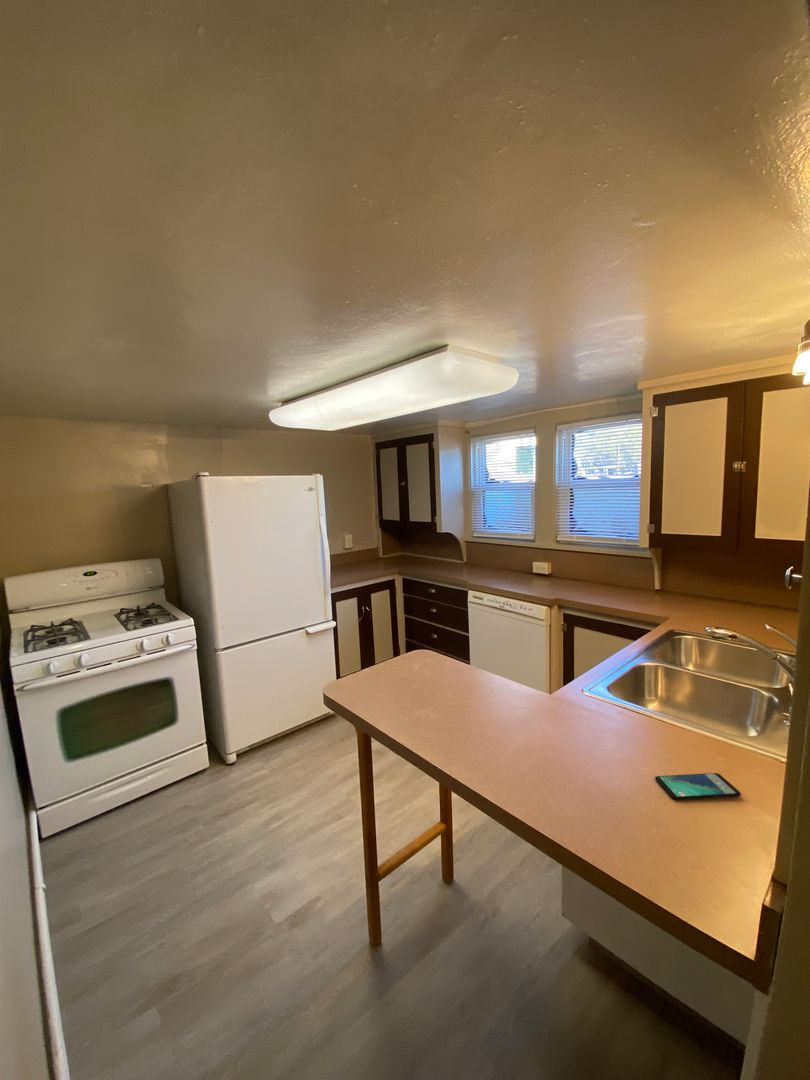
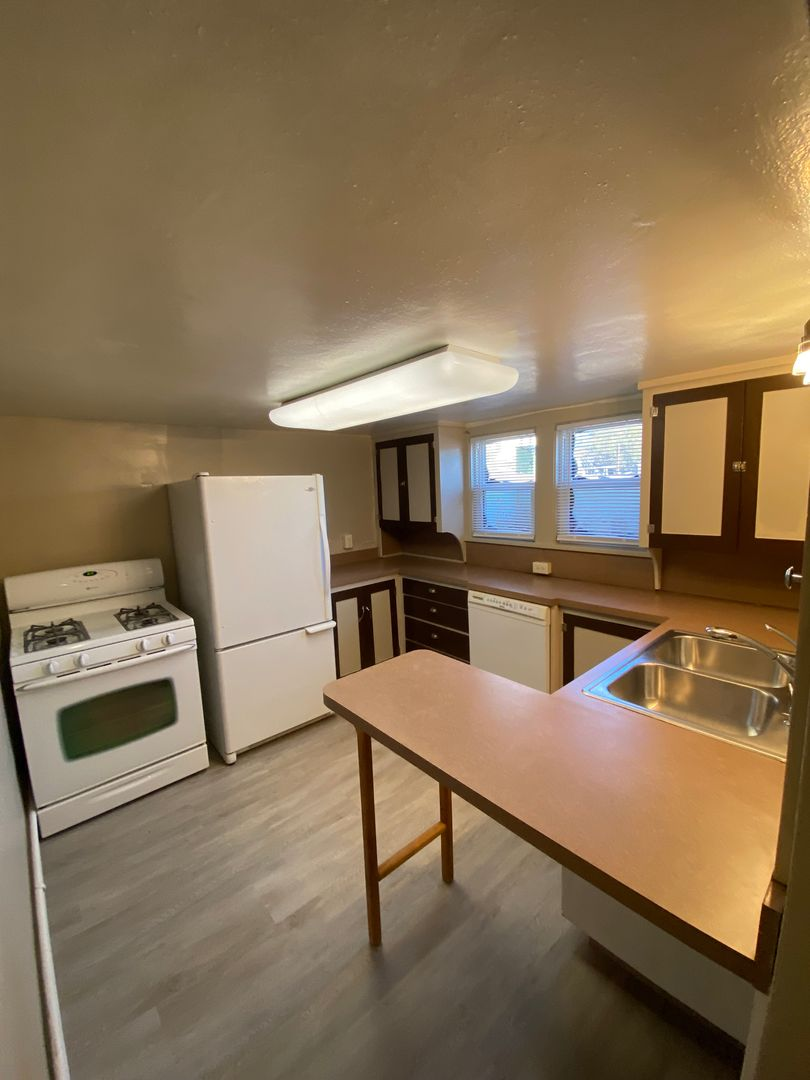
- smartphone (696, 786)
